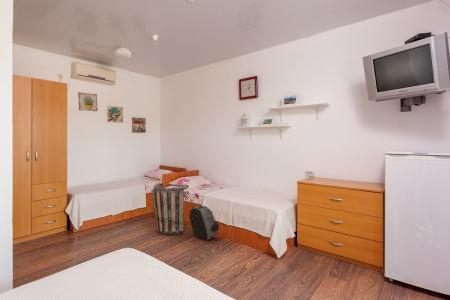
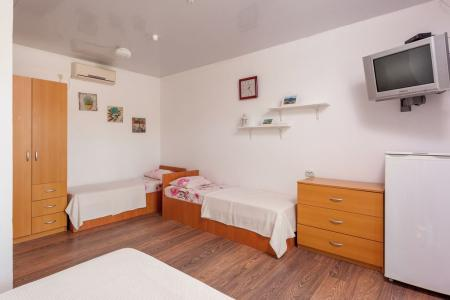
- basket (169, 207)
- backpack (203, 221)
